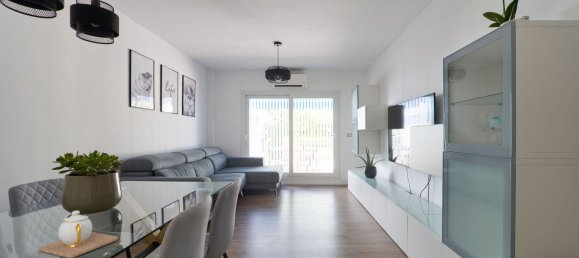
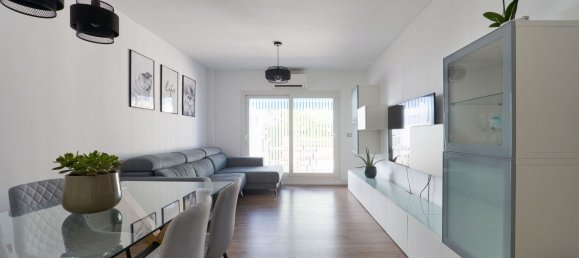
- teapot (80, 227)
